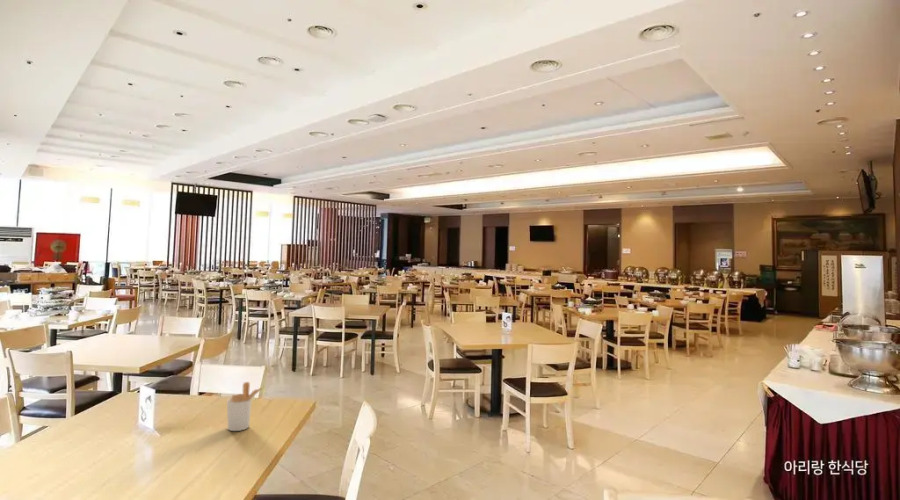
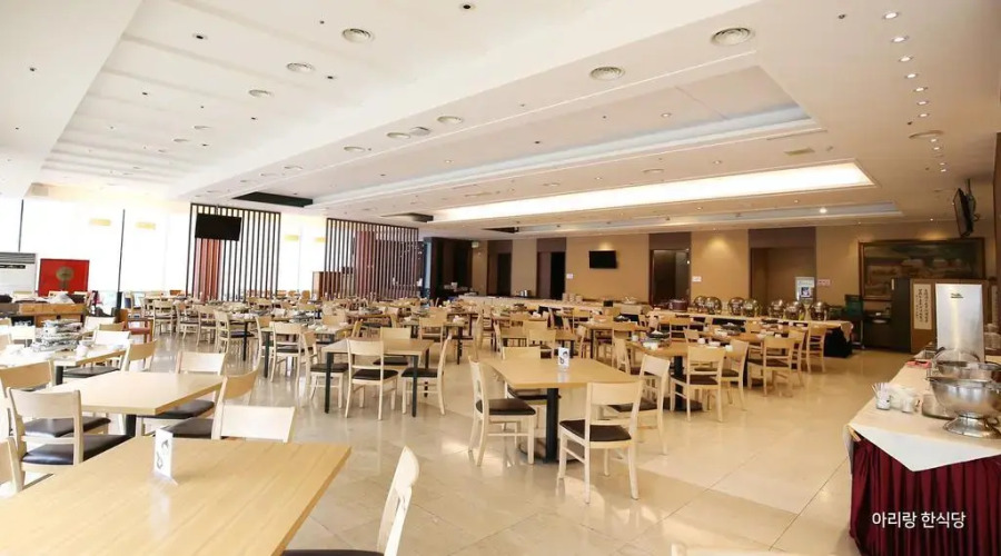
- utensil holder (245, 406)
